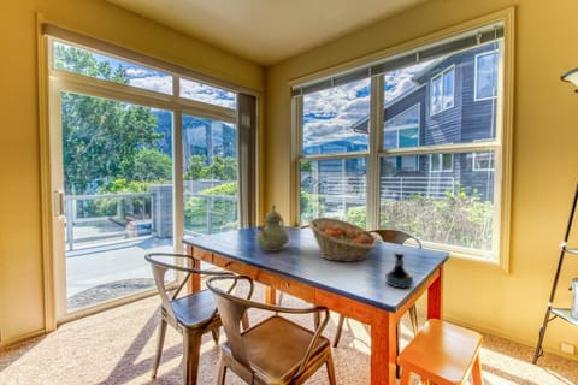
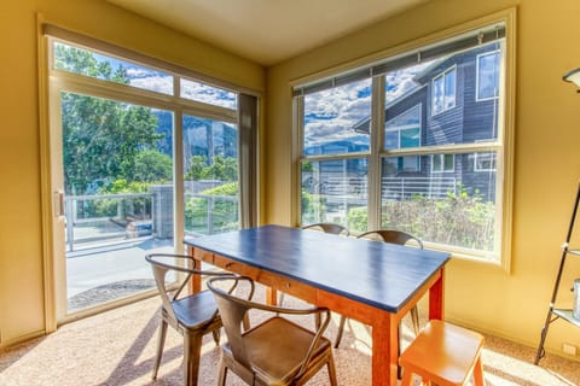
- tequila bottle (399, 268)
- teapot (271, 226)
- fruit basket (342, 237)
